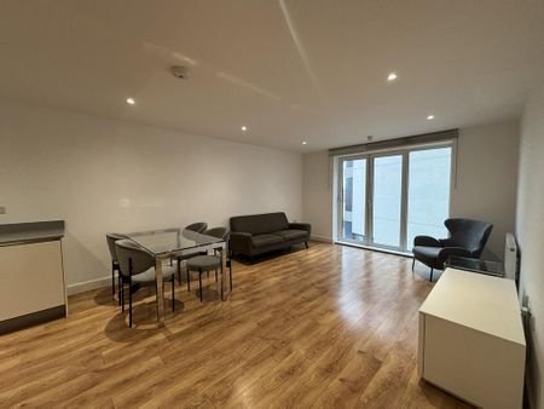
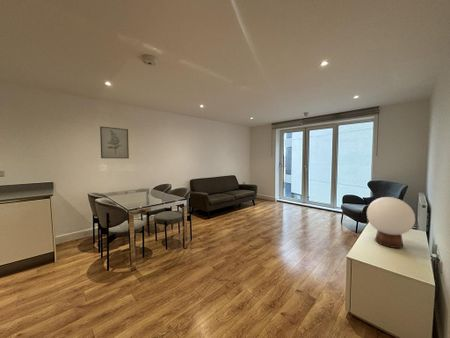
+ table lamp (389, 220)
+ wall art (115, 143)
